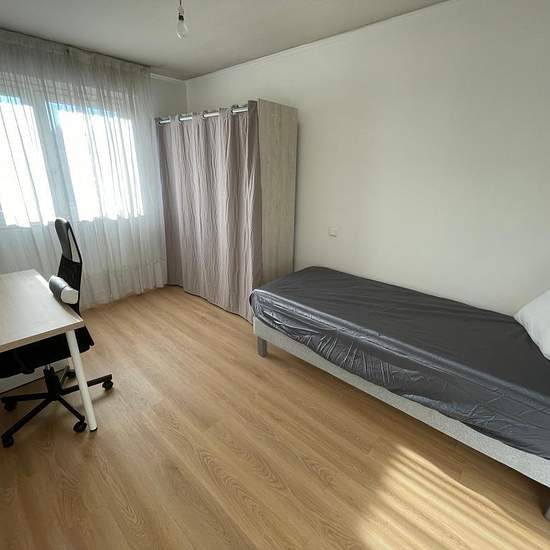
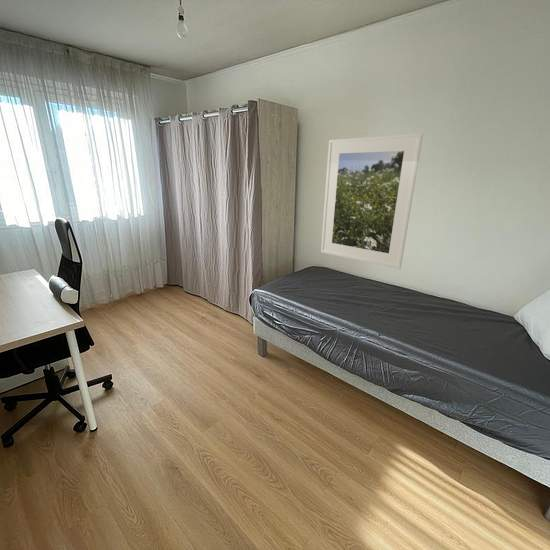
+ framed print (363, 202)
